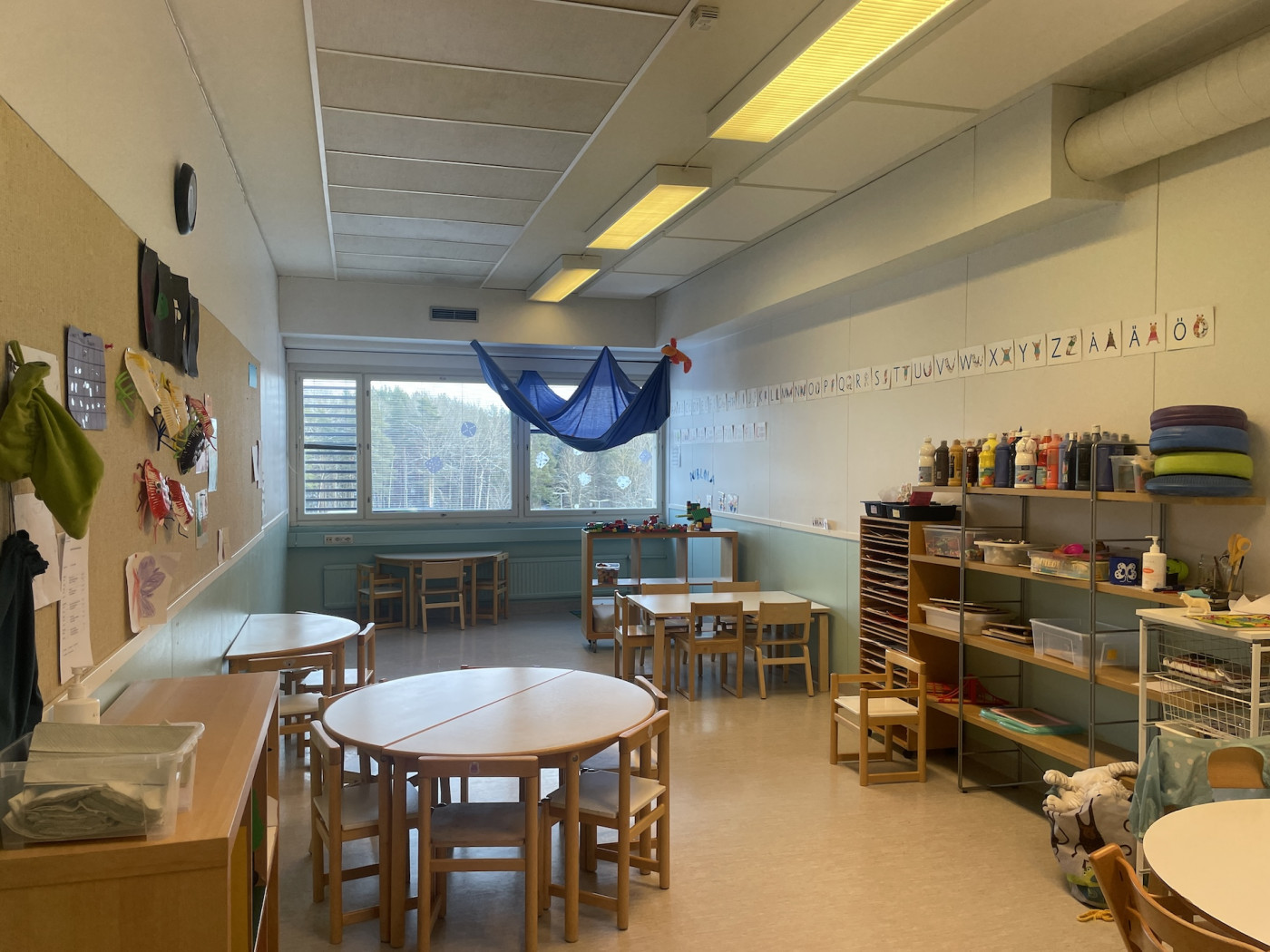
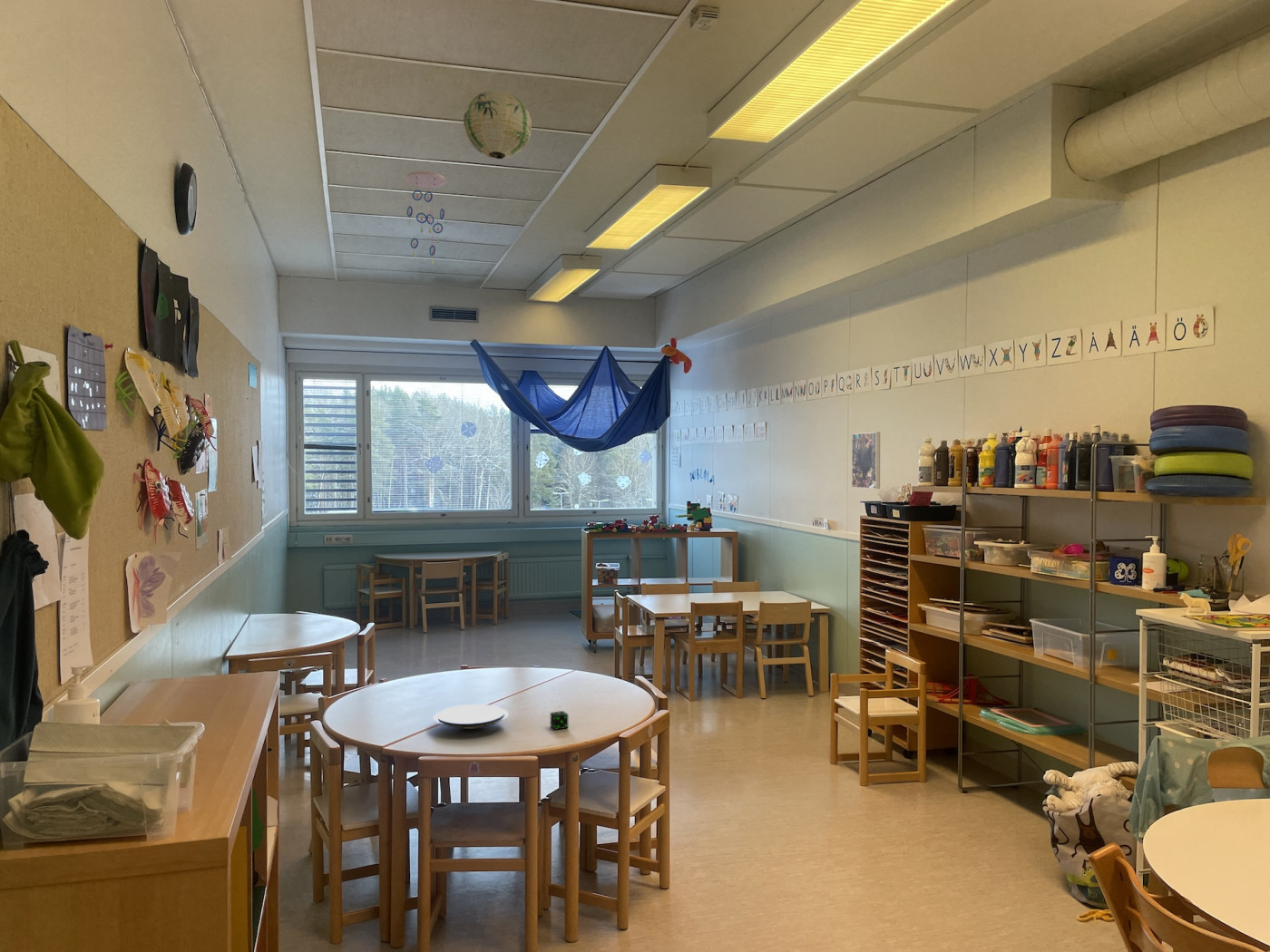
+ paper lantern (497, 125)
+ dice (559, 720)
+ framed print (865, 461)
+ plate (471, 720)
+ ceiling mobile (425, 219)
